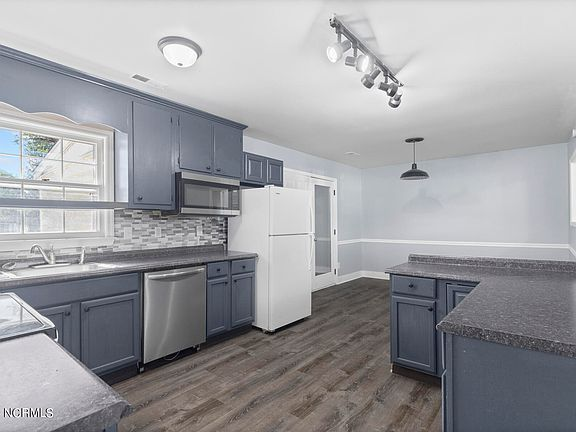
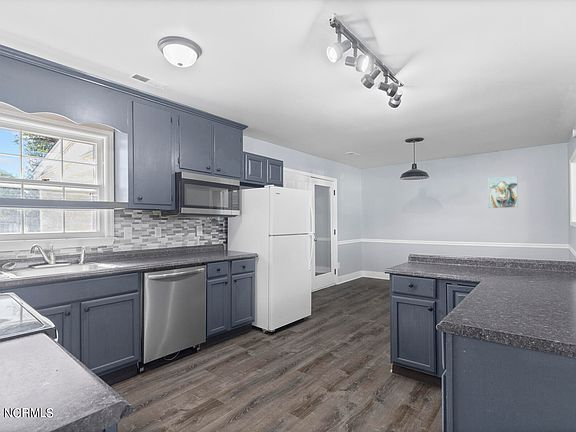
+ wall art (502, 192)
